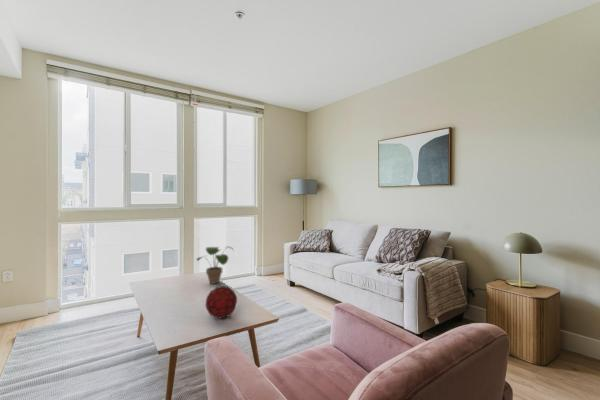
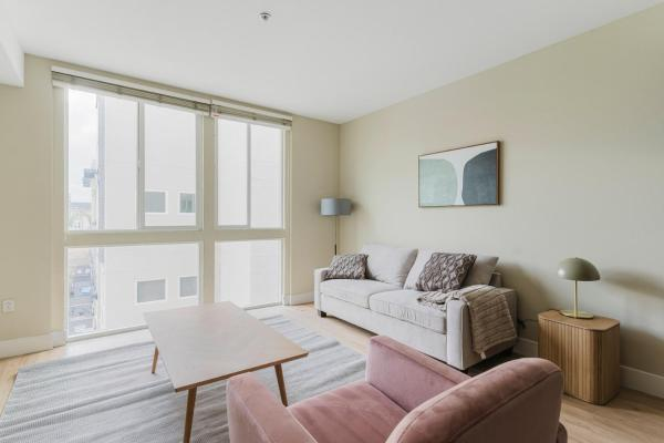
- potted plant (214, 263)
- decorative orb (221, 301)
